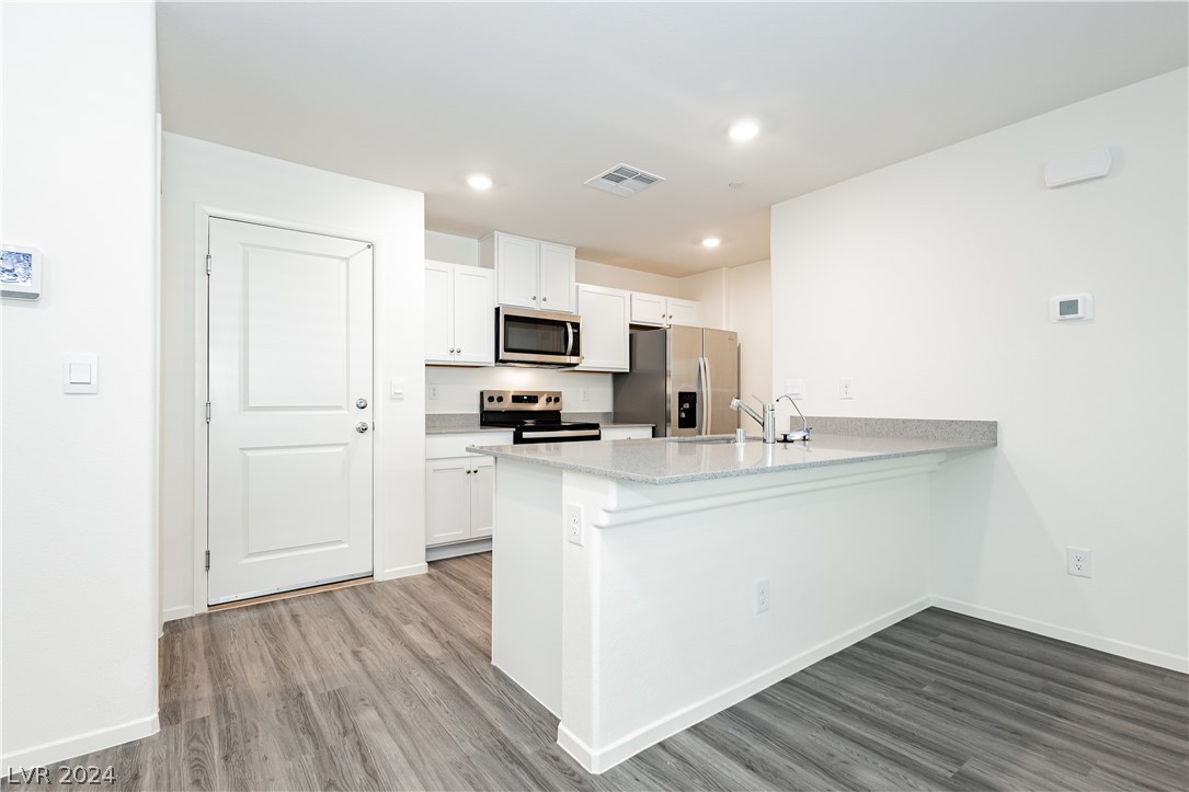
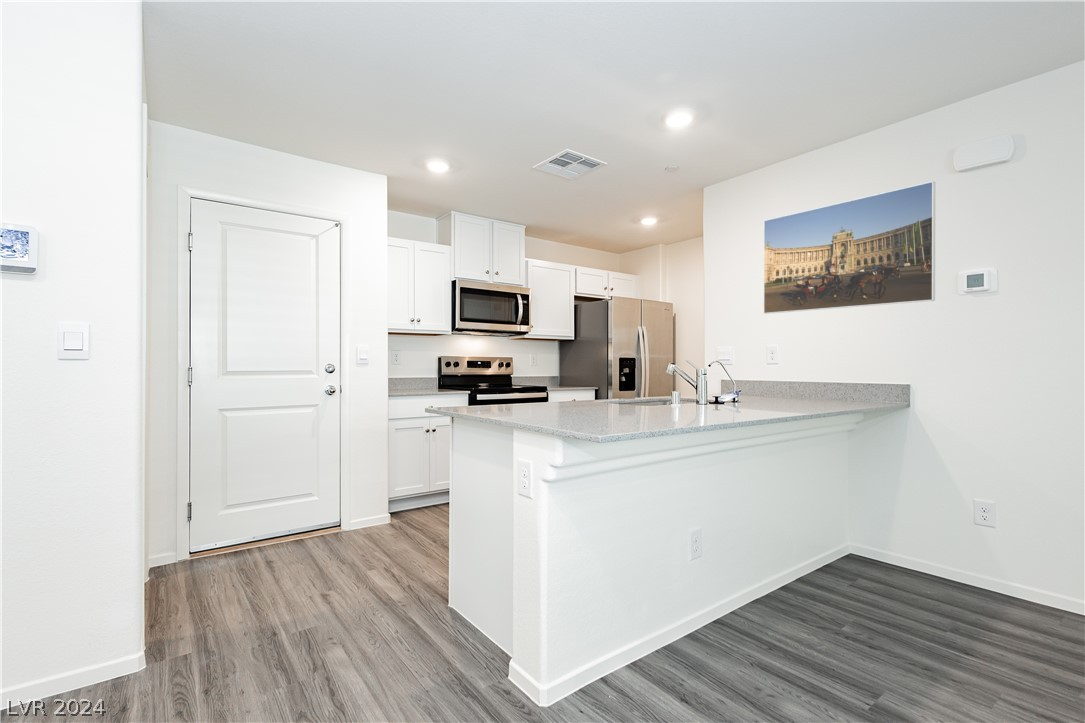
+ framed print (839, 255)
